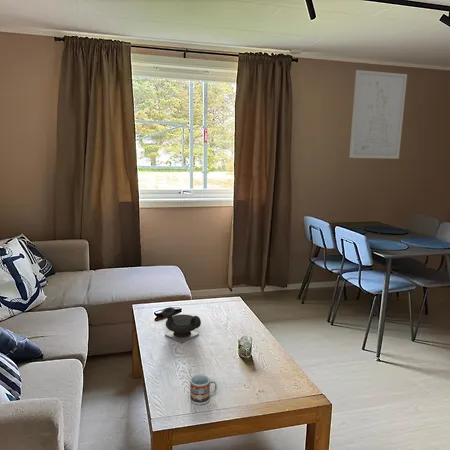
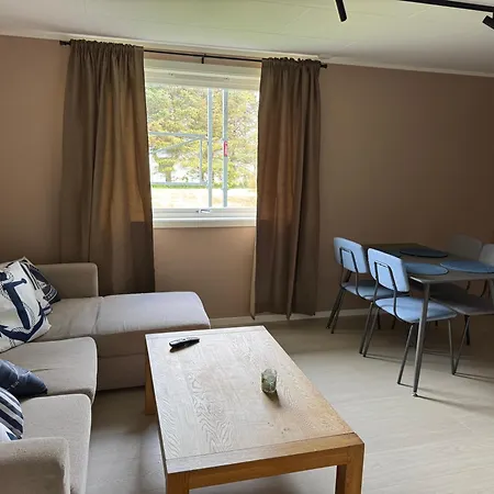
- wall art (378, 116)
- teapot (182, 321)
- cup (203, 388)
